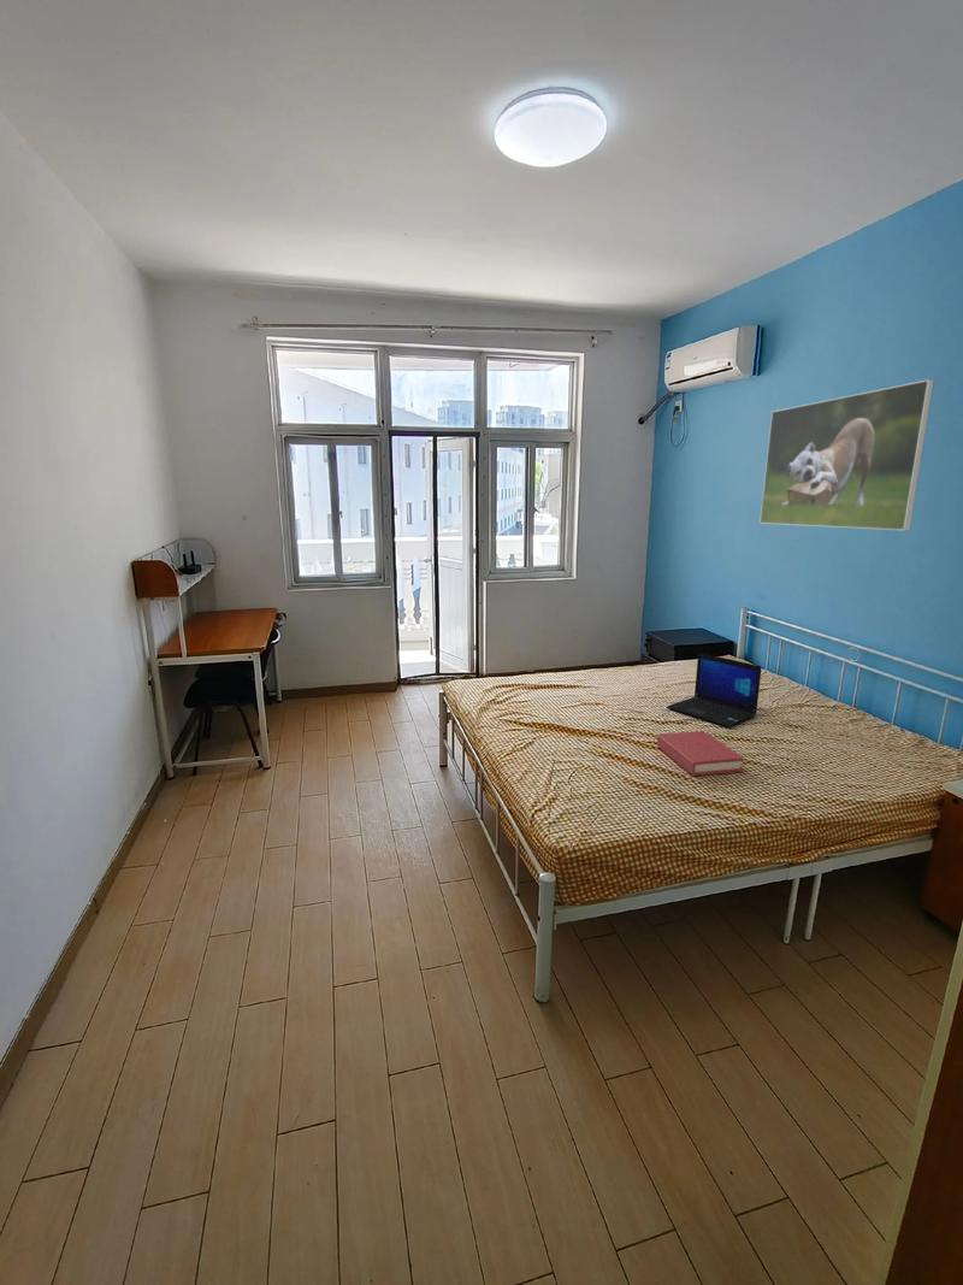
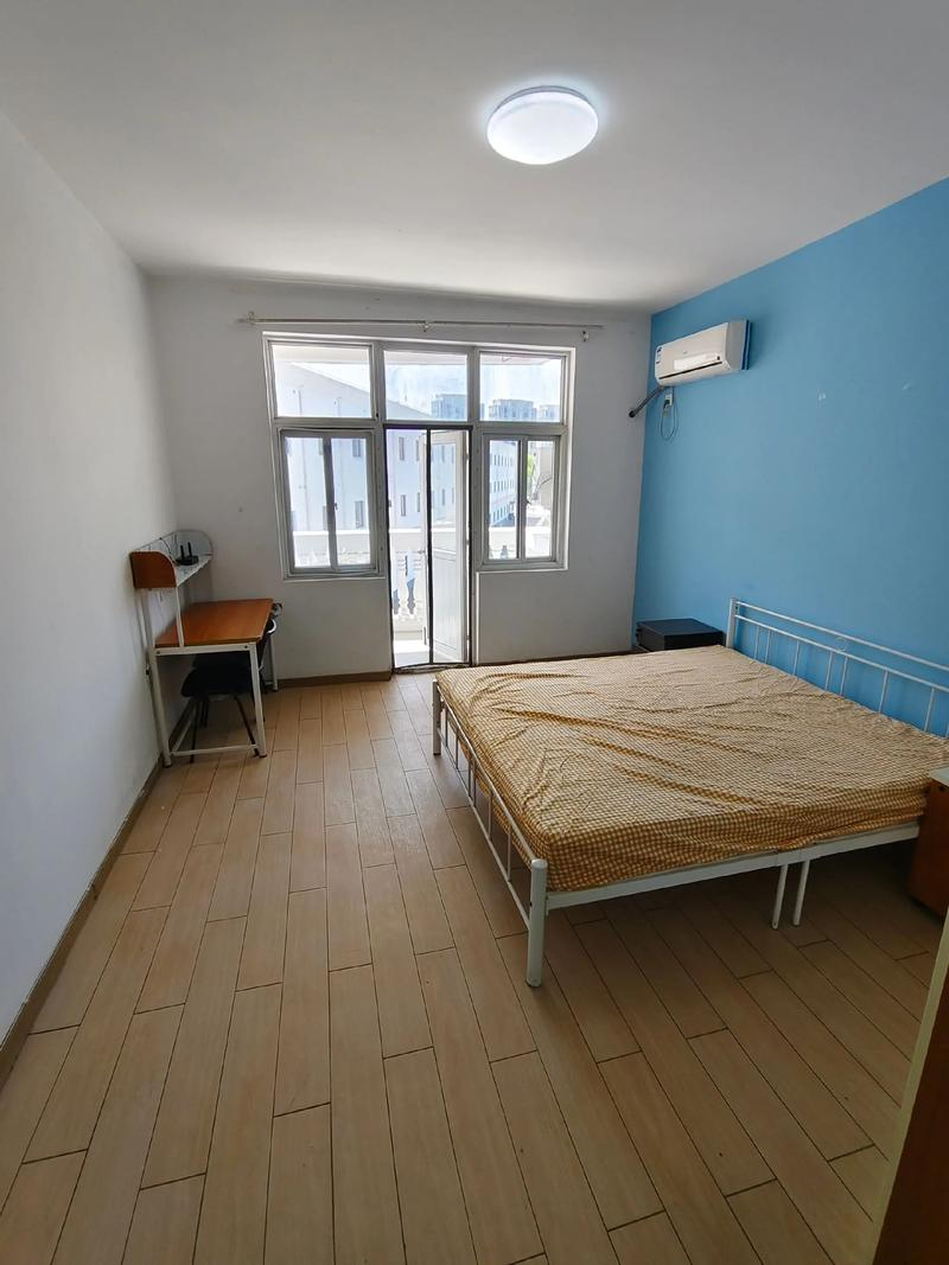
- laptop (713, 688)
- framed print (832, 464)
- hardback book (697, 751)
